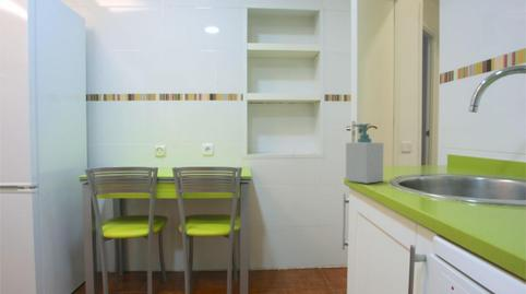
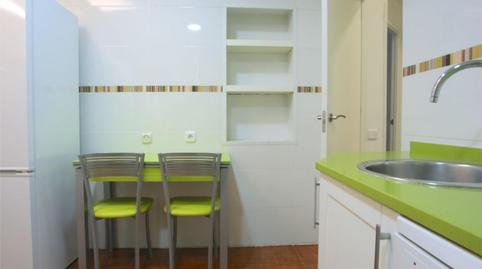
- soap bottle (363, 152)
